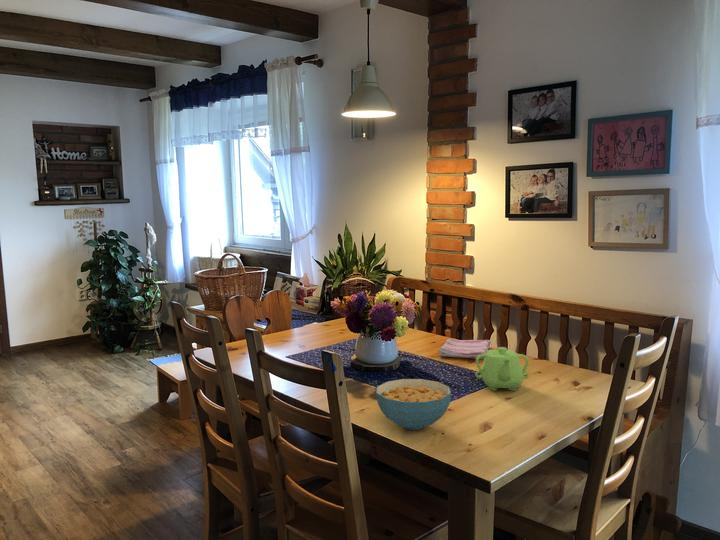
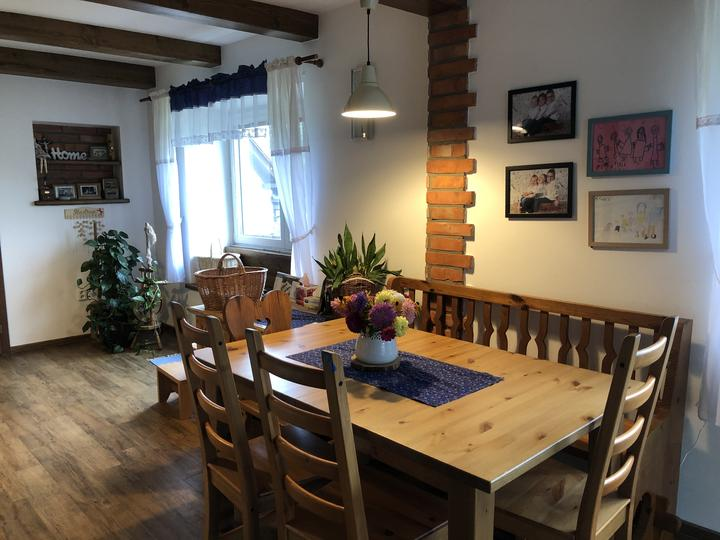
- dish towel (465, 346)
- cereal bowl (413, 407)
- teapot (502, 368)
